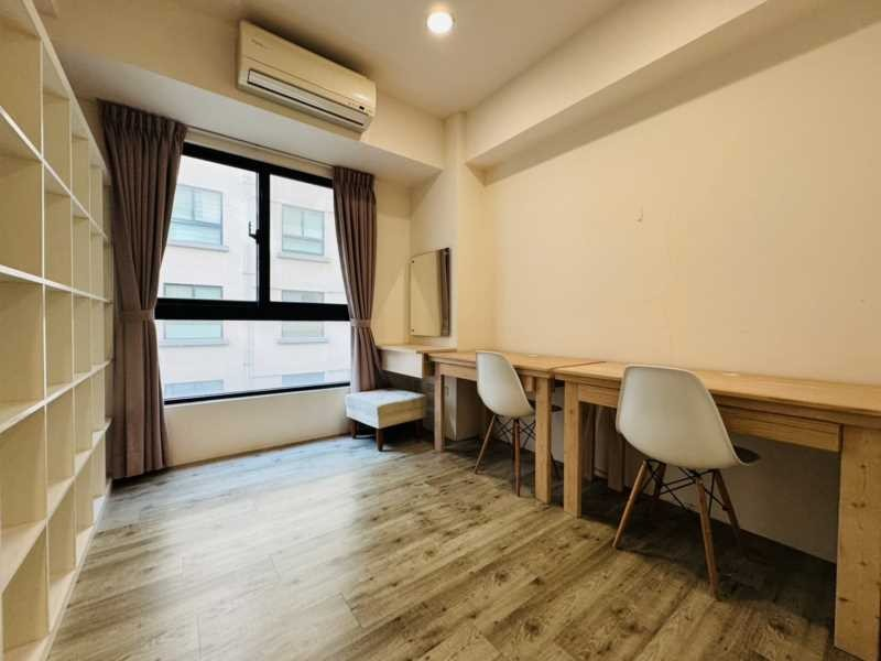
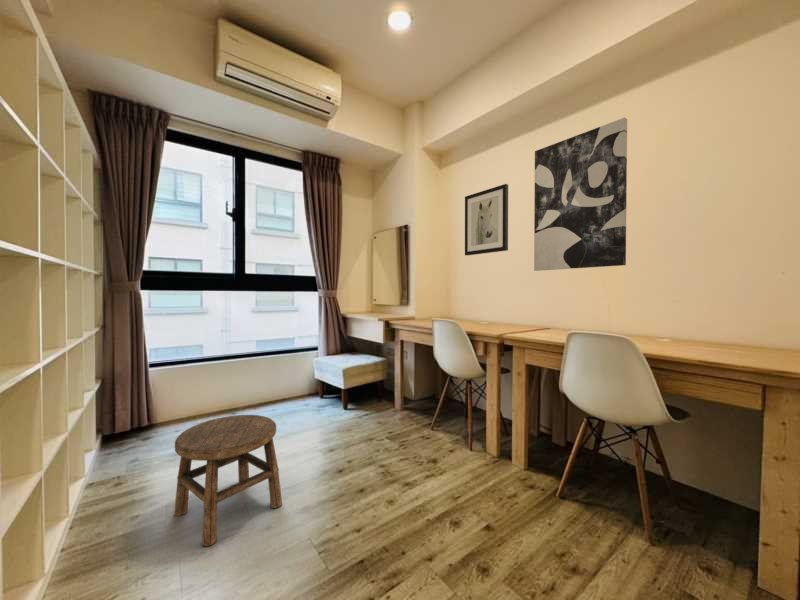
+ stool (227, 464)
+ wall art (575, 202)
+ wall art (485, 222)
